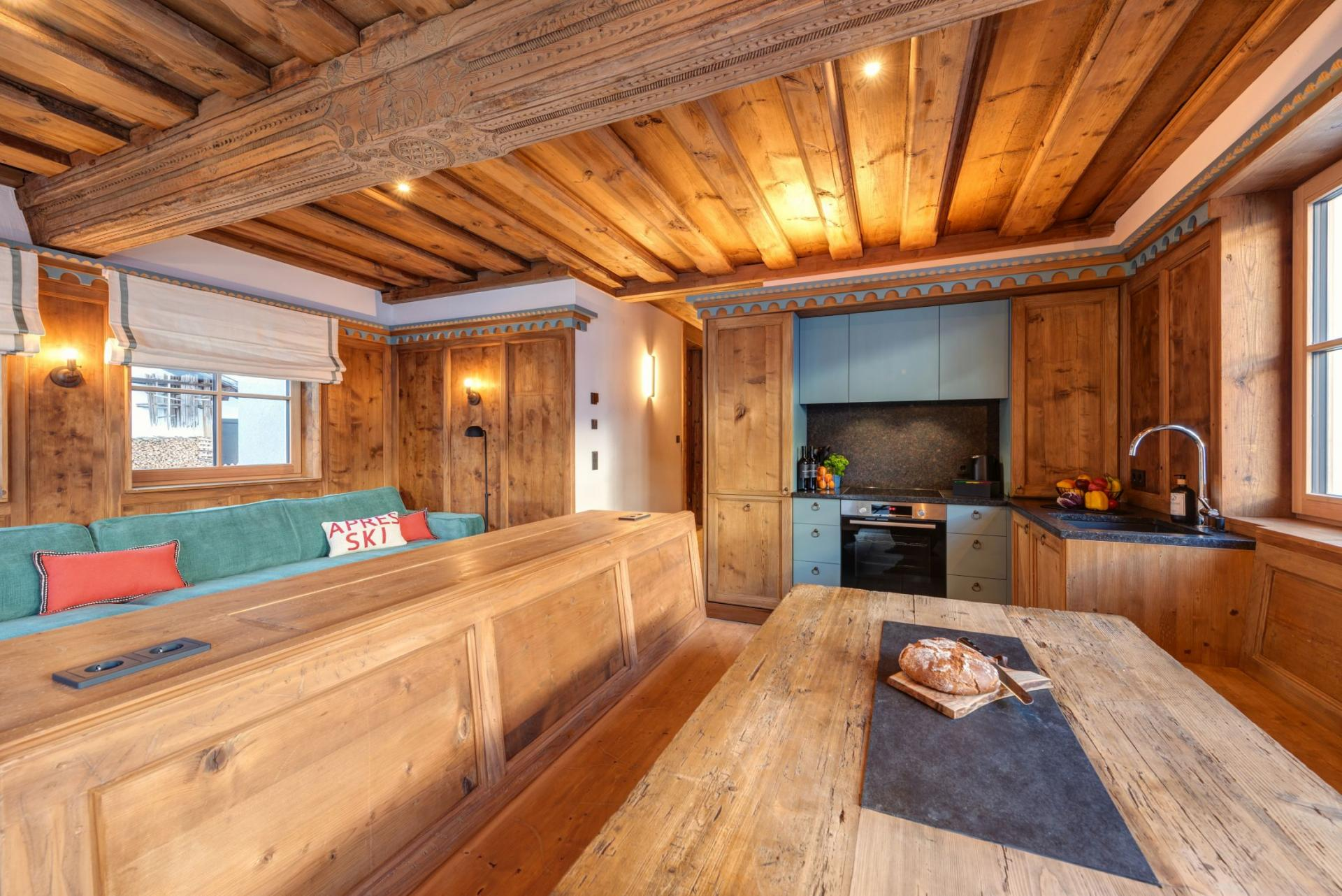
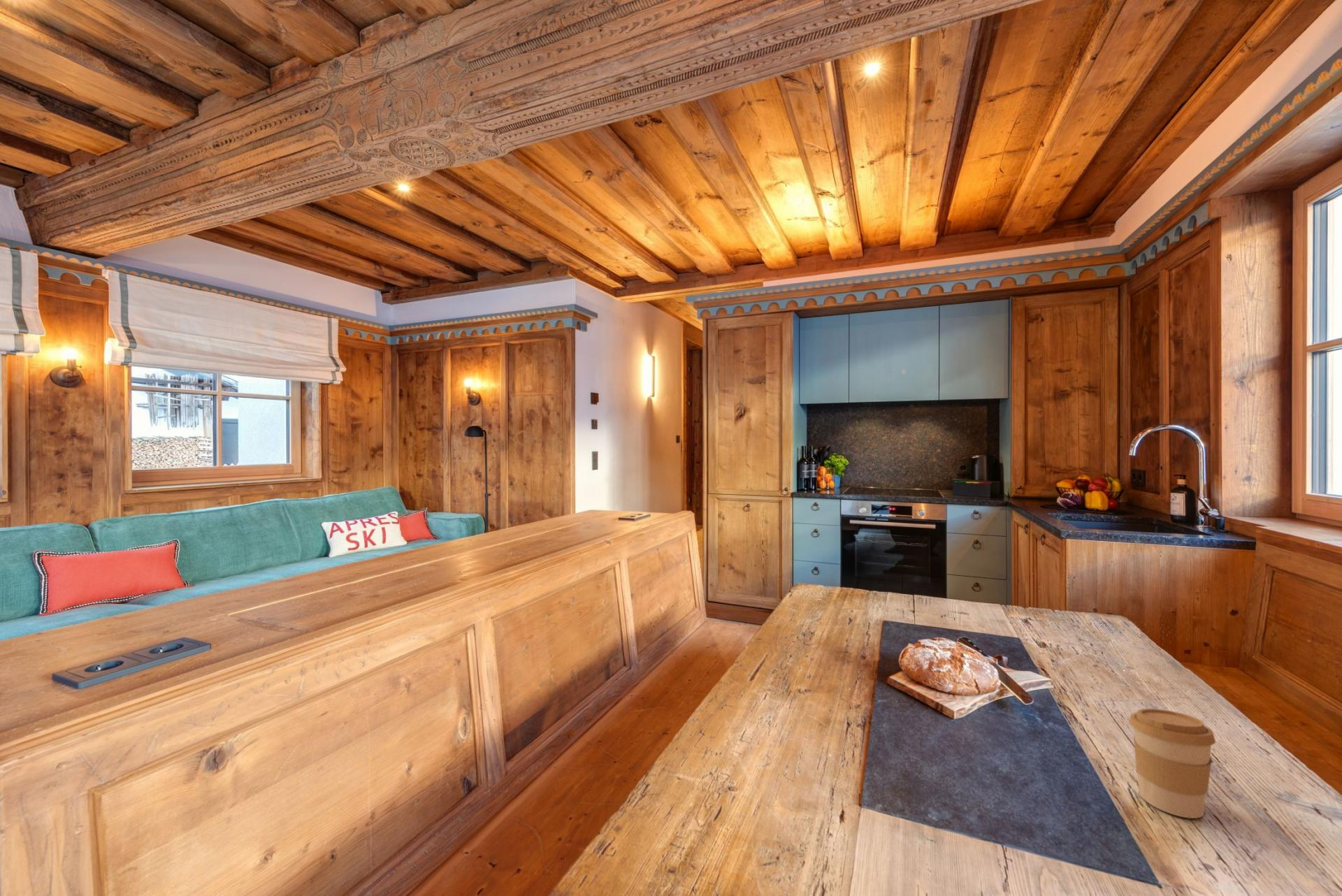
+ coffee cup (1170, 758)
